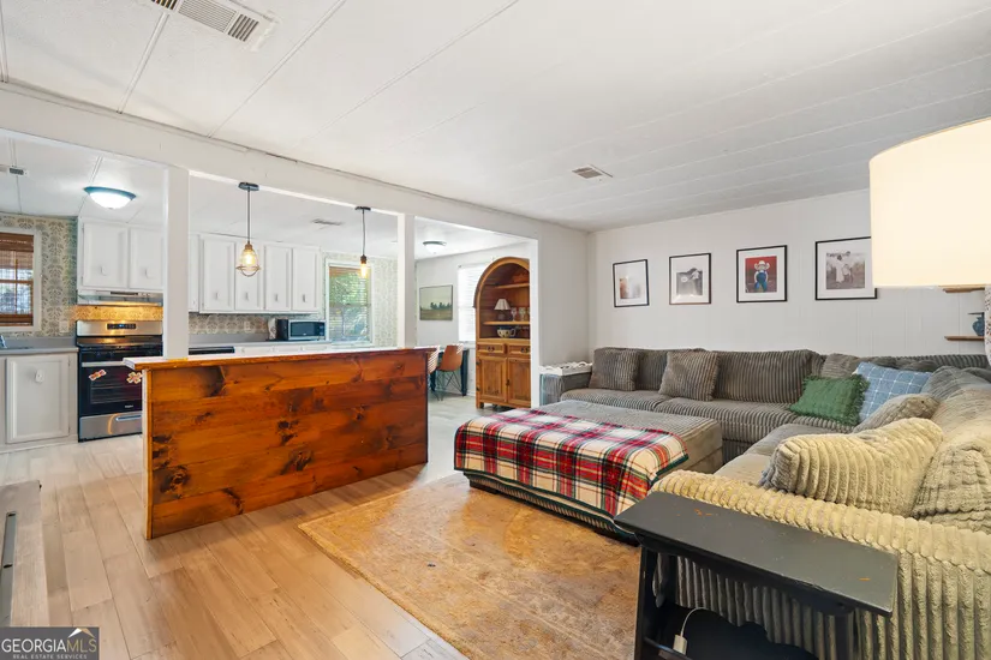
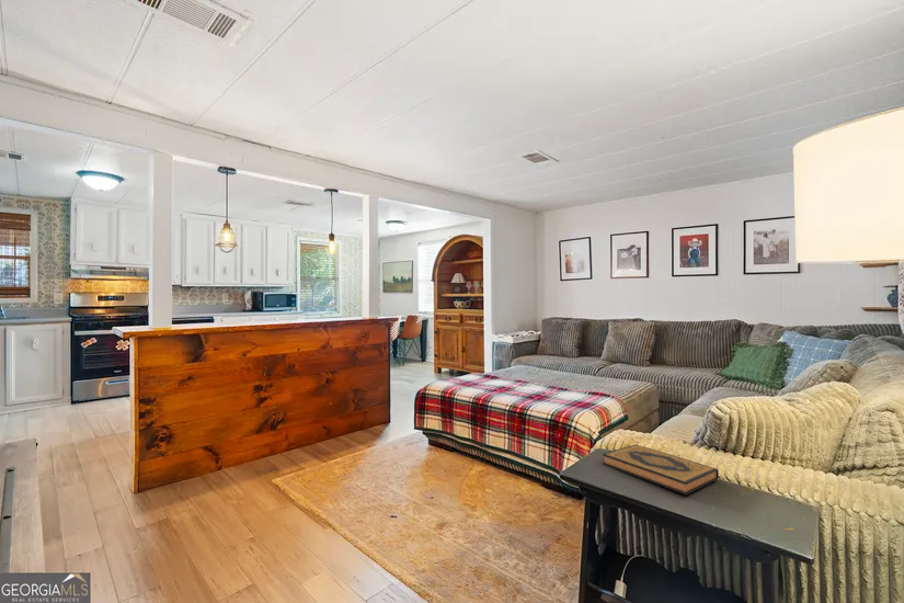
+ hardback book (657, 465)
